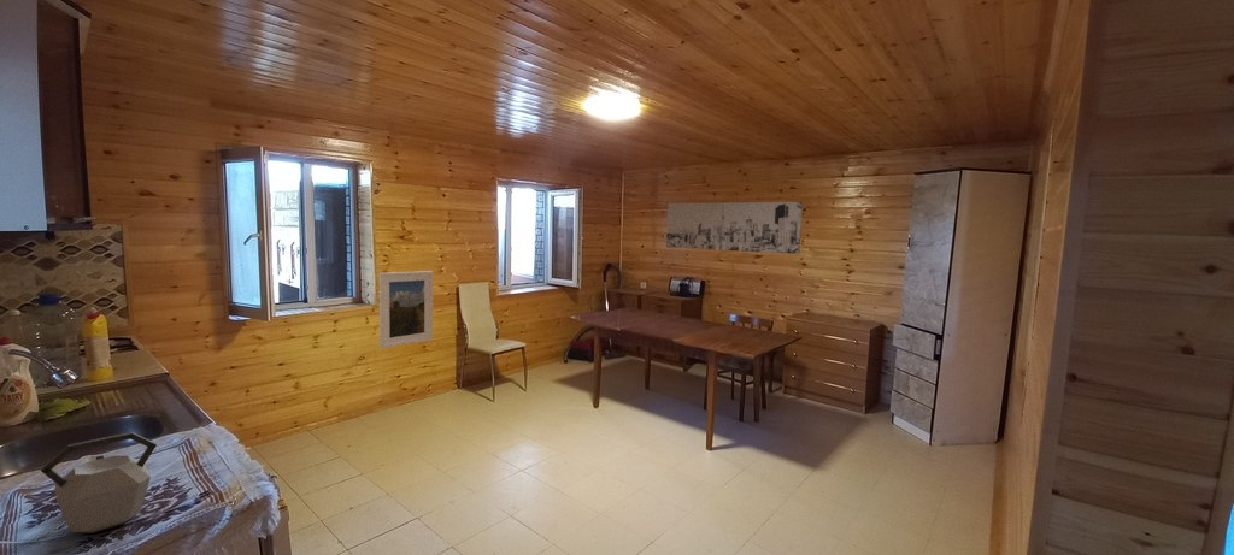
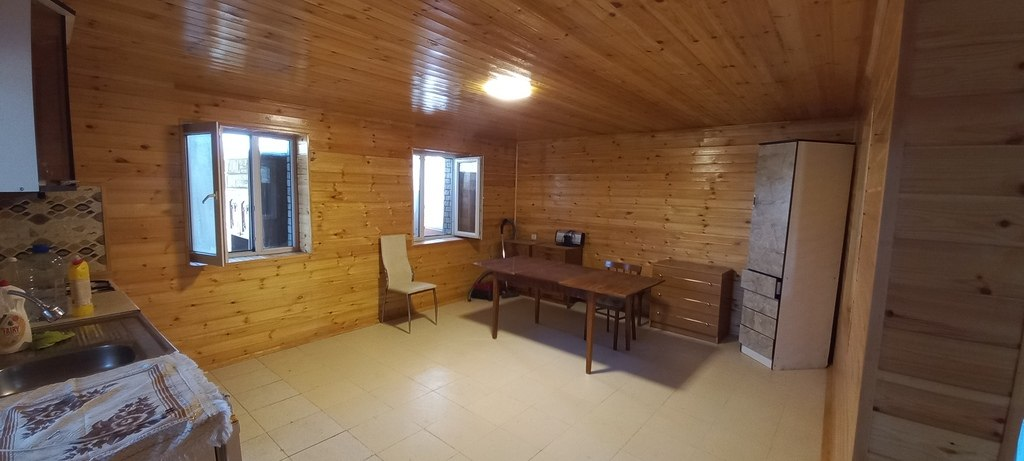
- kettle (100, 468)
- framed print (406, 307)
- wall art (728, 226)
